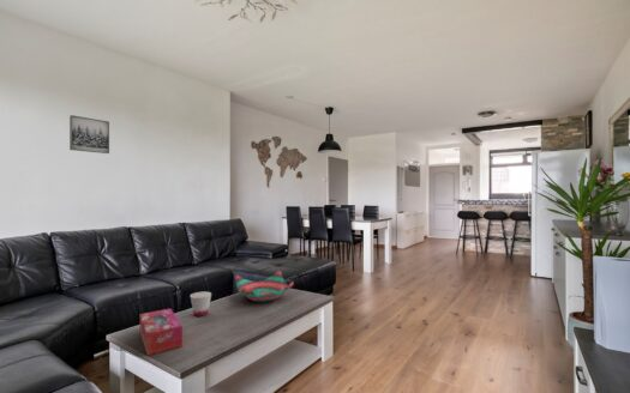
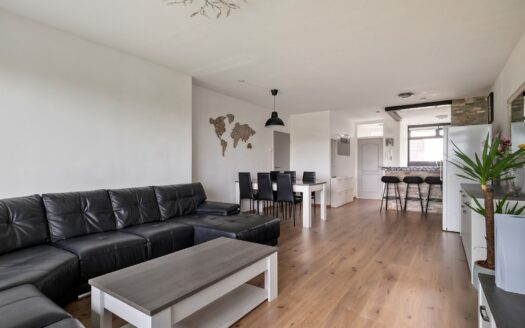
- tissue box (160, 329)
- cup (200, 304)
- wall art (90, 134)
- decorative bowl (263, 288)
